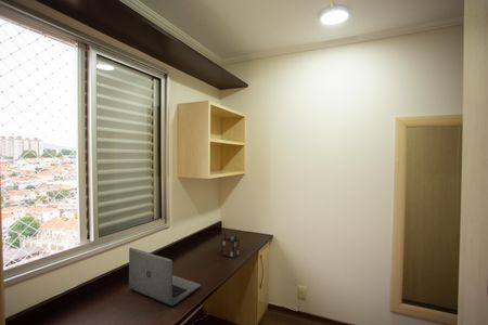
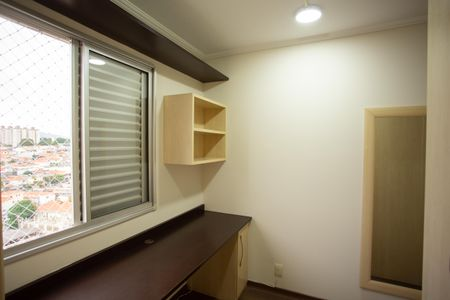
- laptop (165, 268)
- desk organizer (230, 244)
